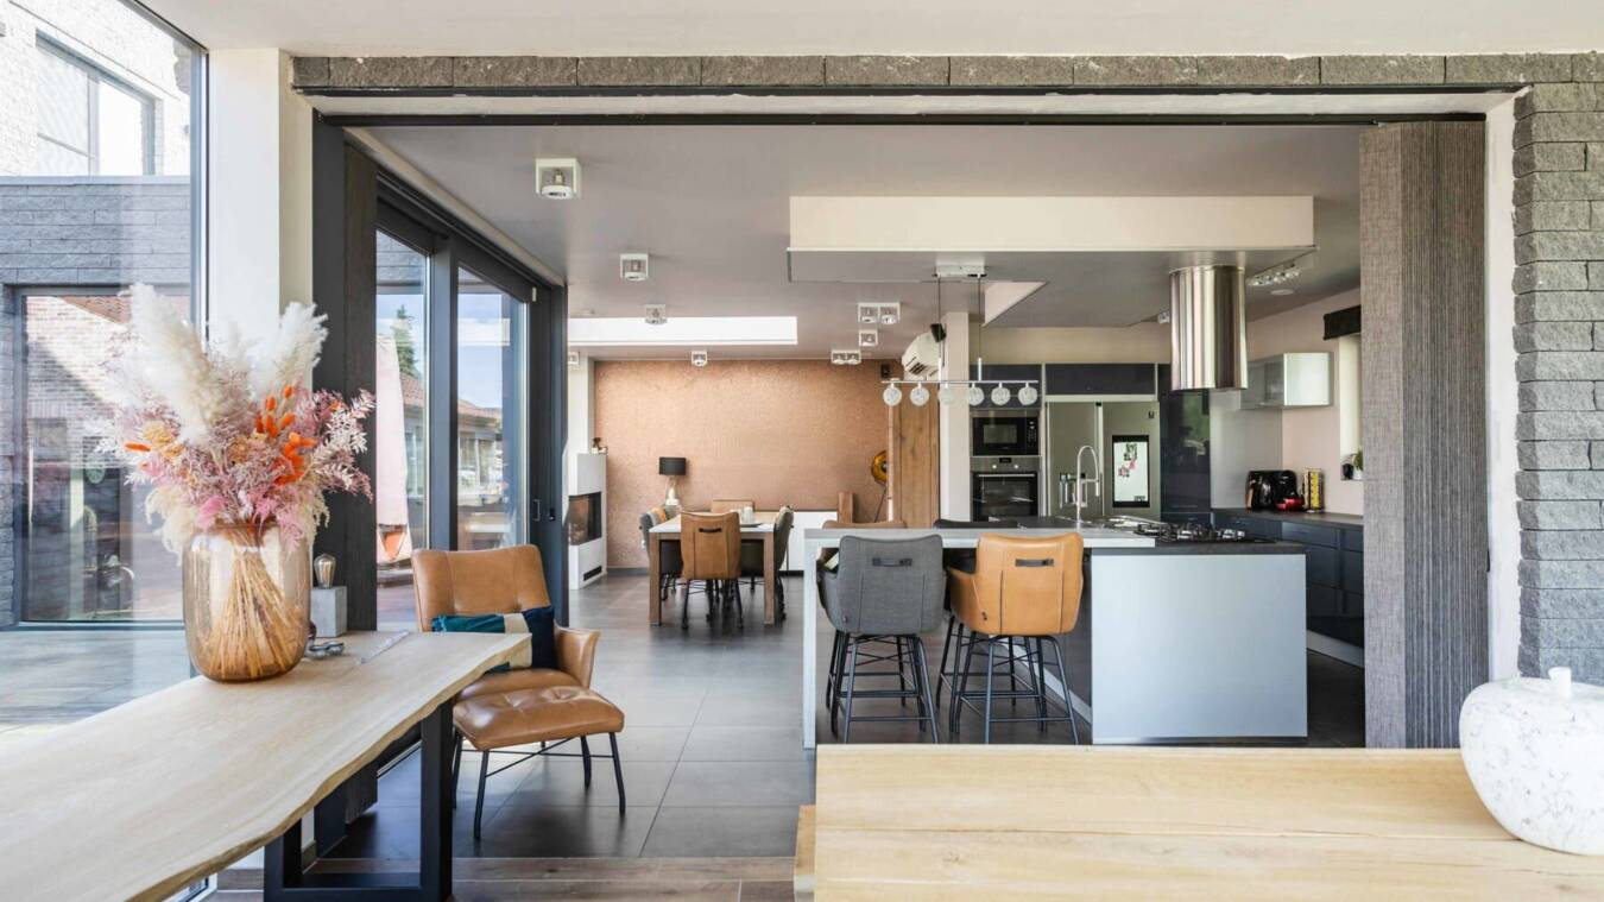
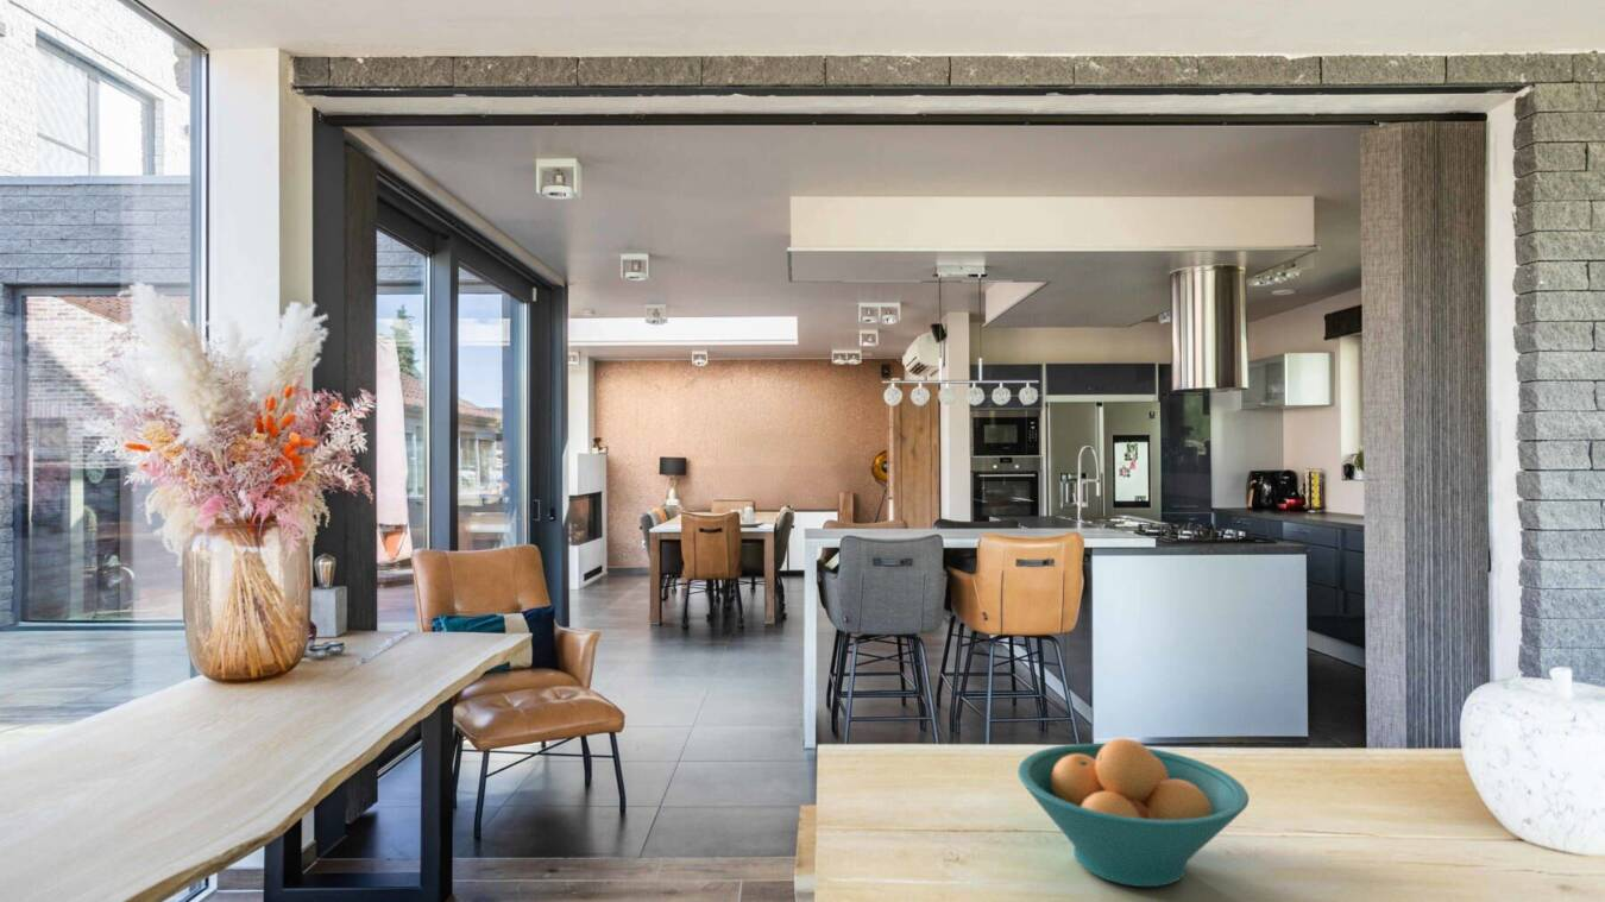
+ fruit bowl (1128, 801)
